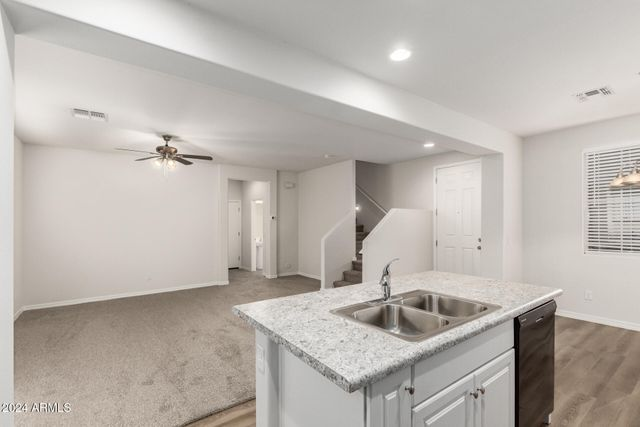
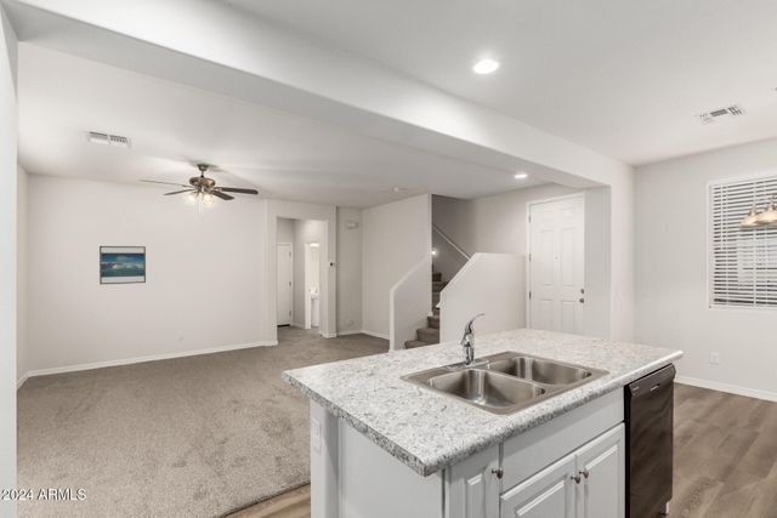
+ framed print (123, 264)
